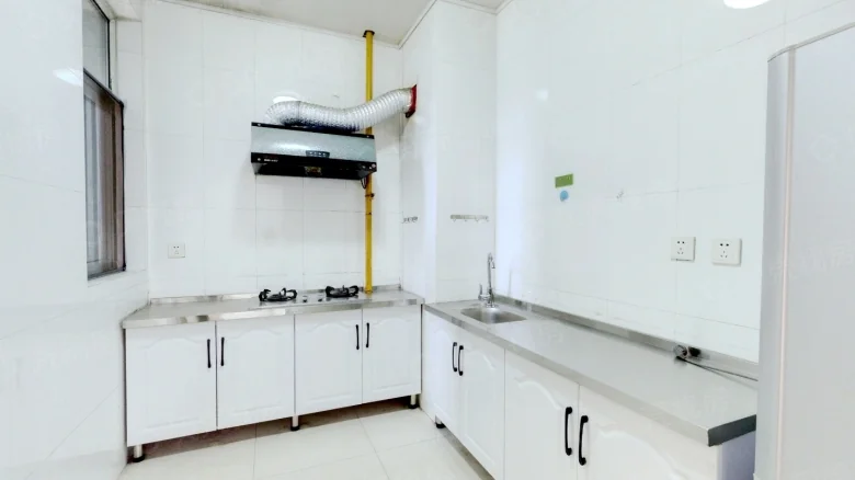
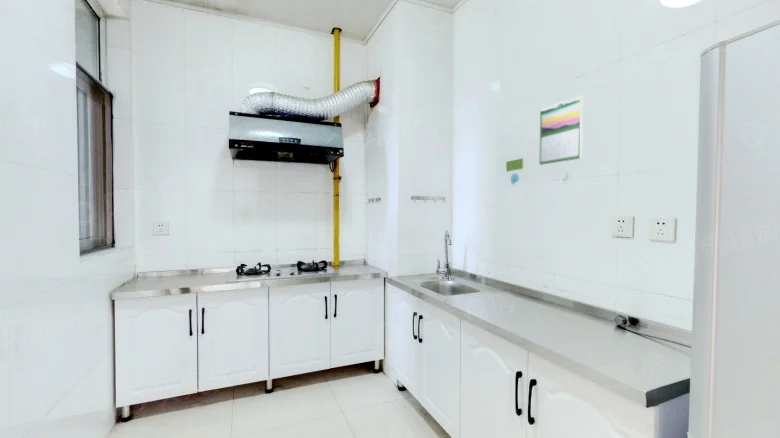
+ calendar (559, 131)
